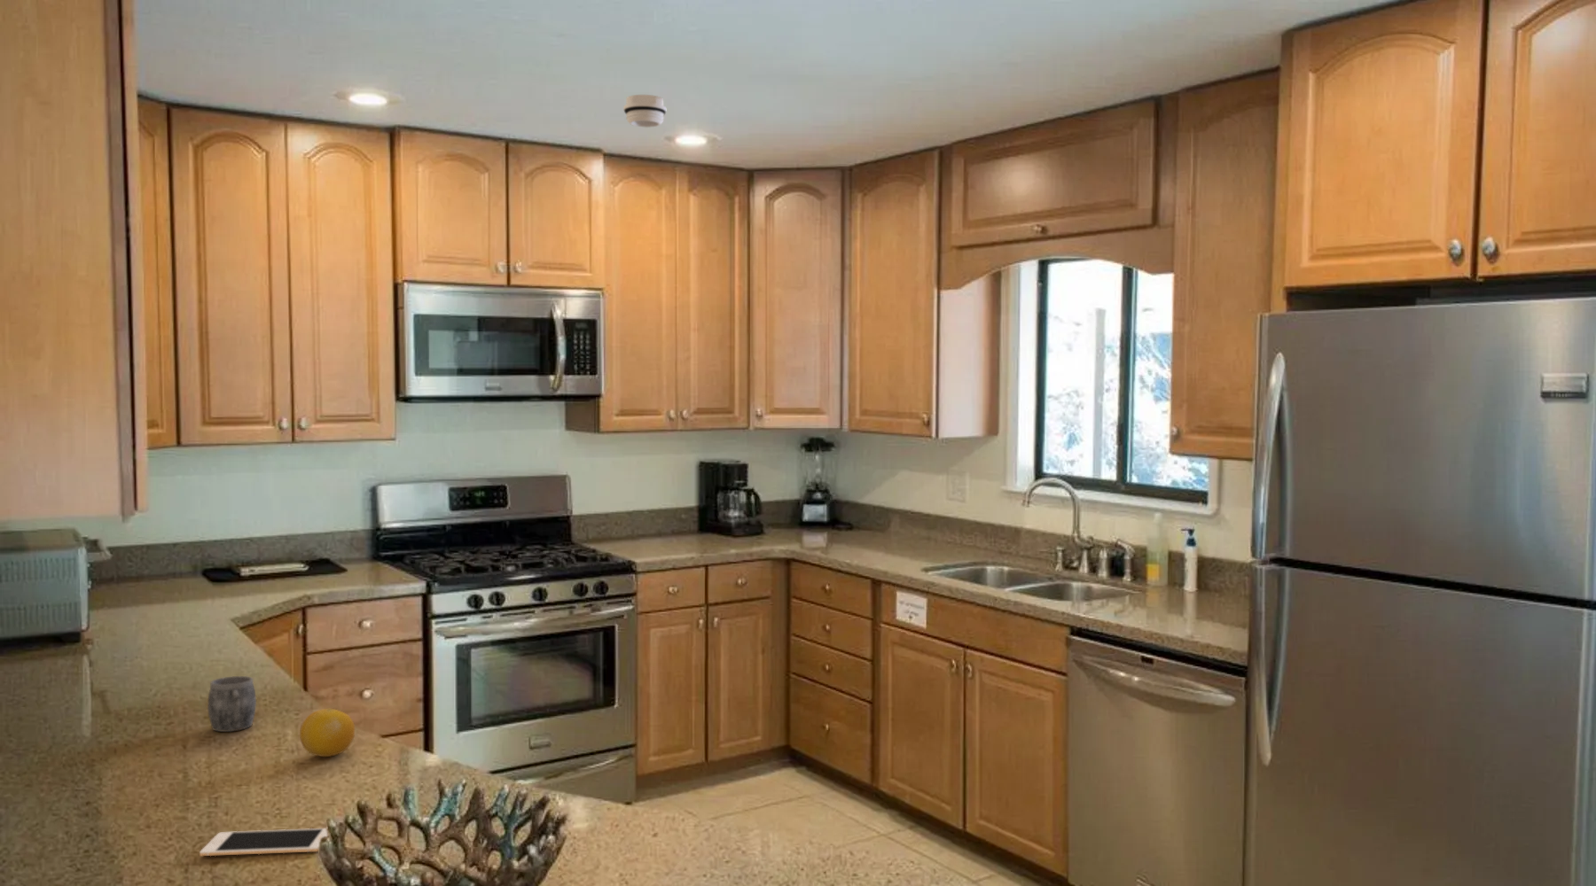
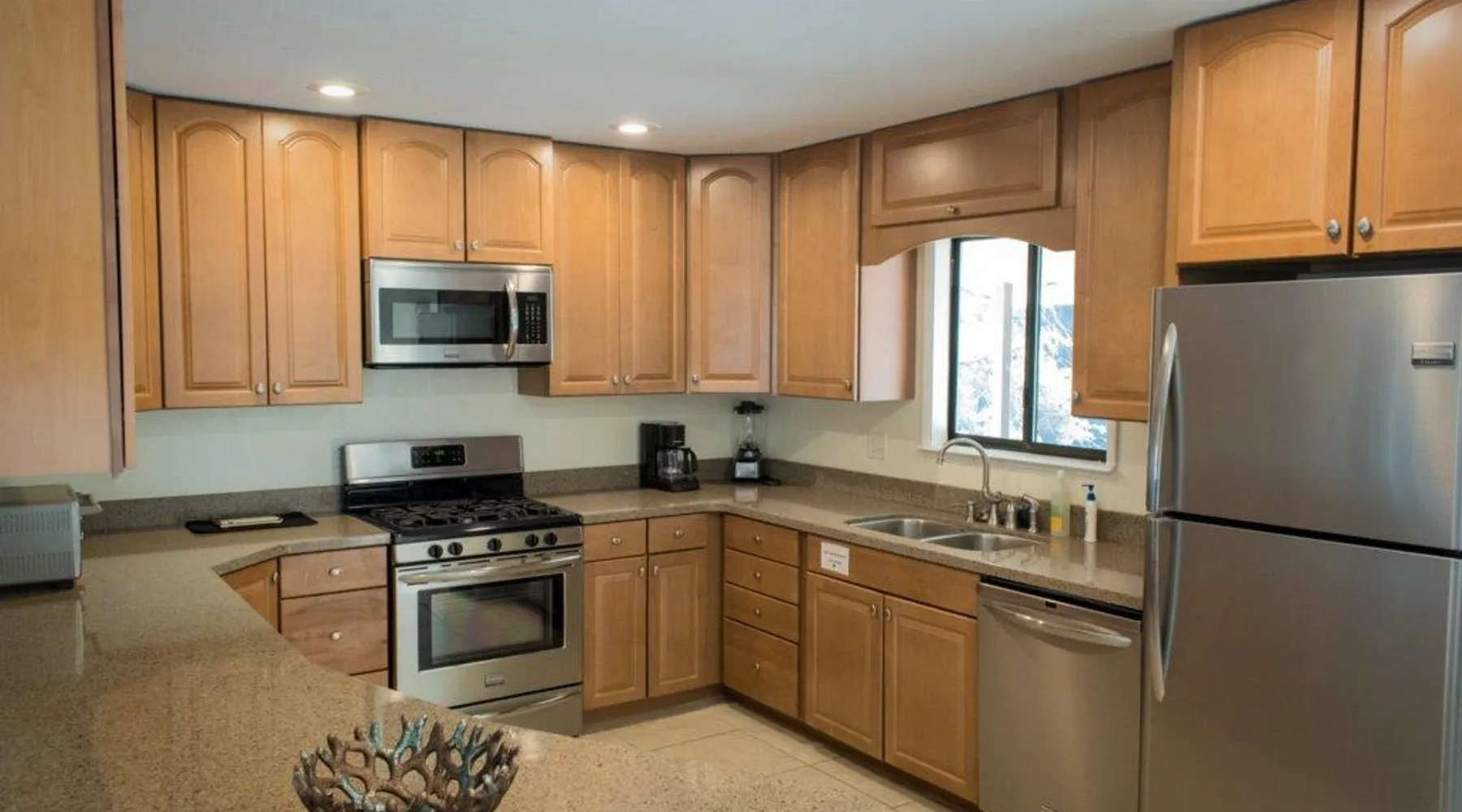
- fruit (327, 732)
- mug (234, 705)
- smoke detector (644, 111)
- cell phone (267, 841)
